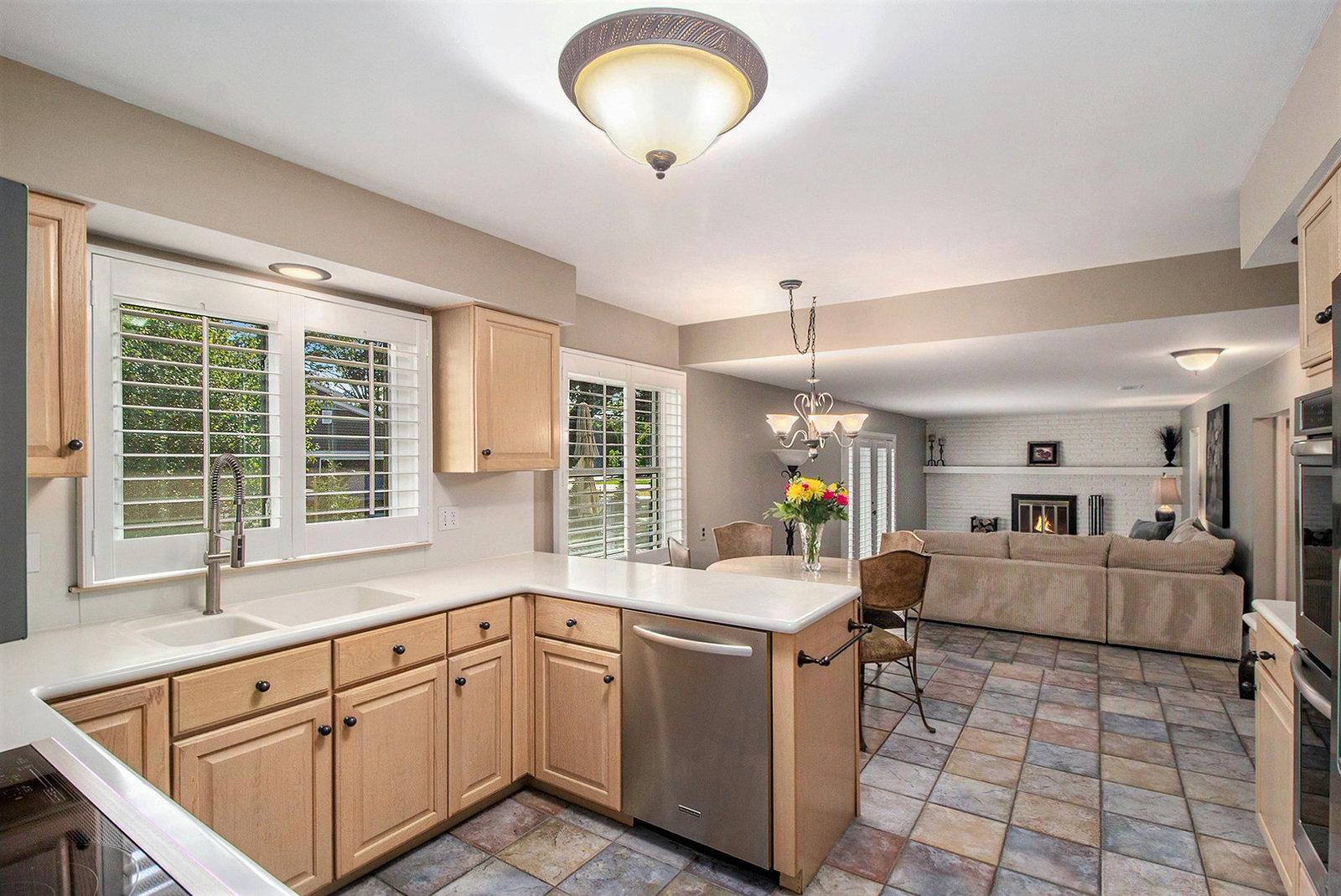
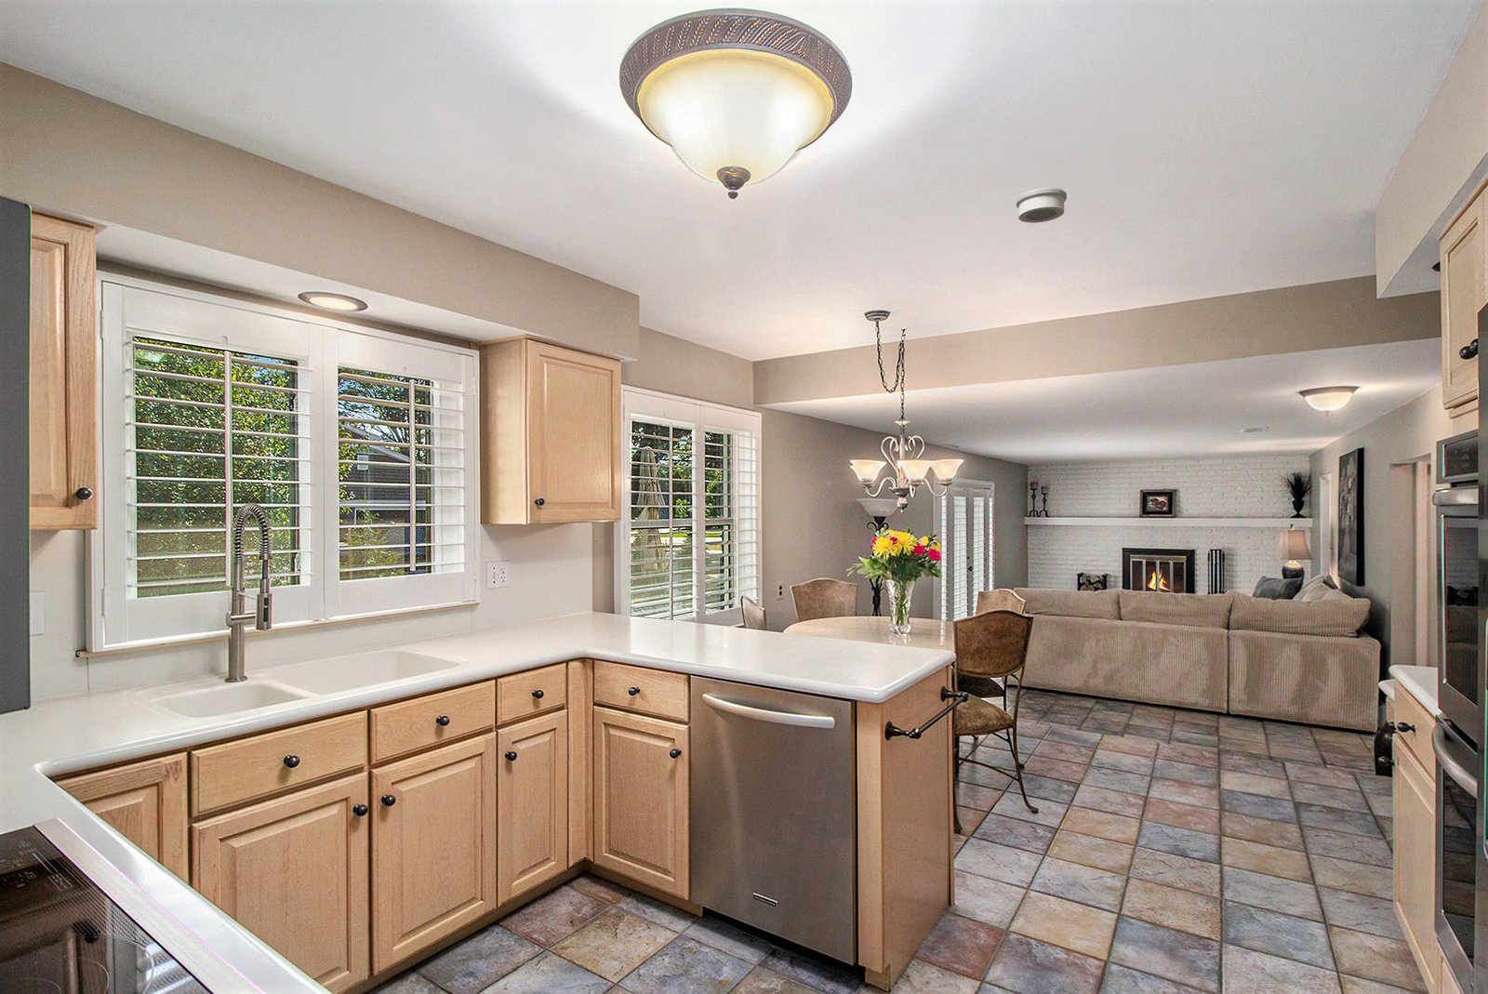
+ smoke detector (1041, 203)
